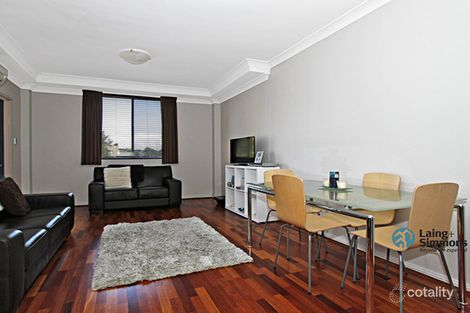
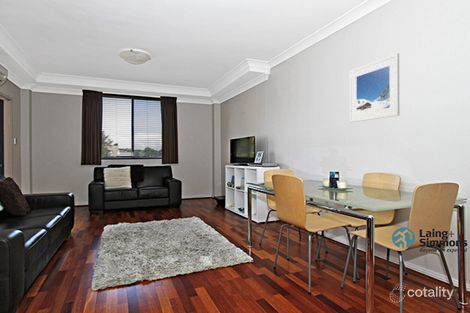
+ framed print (372, 91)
